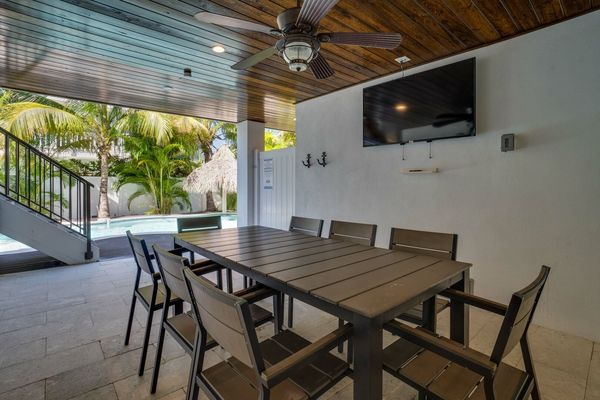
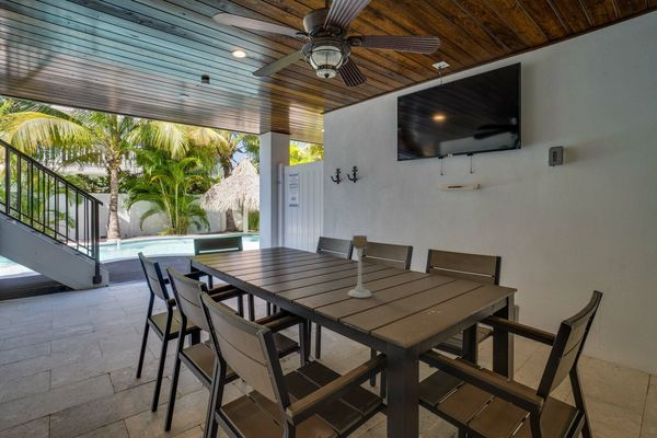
+ candle holder (359, 265)
